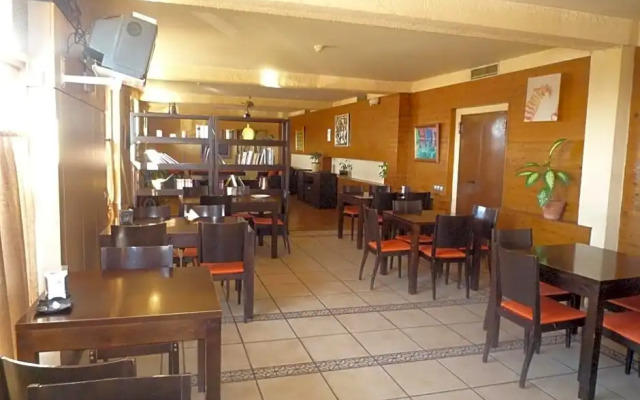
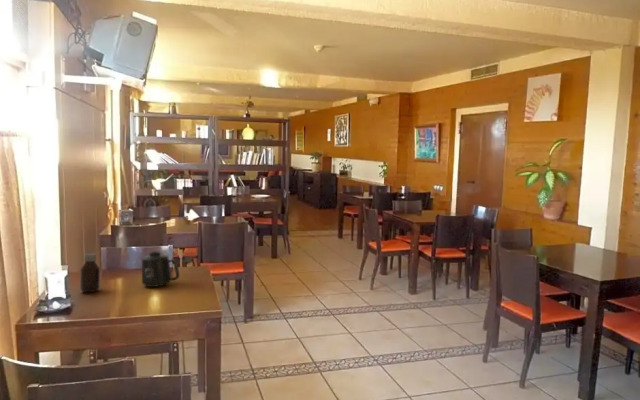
+ mug (160, 268)
+ bottle (90, 272)
